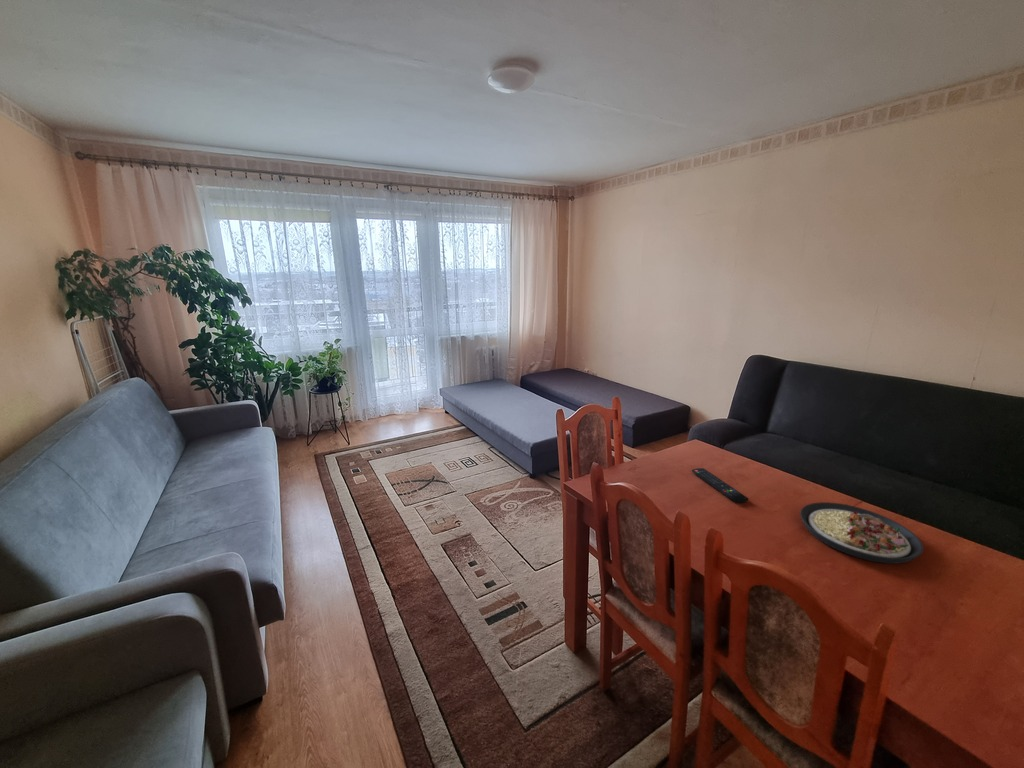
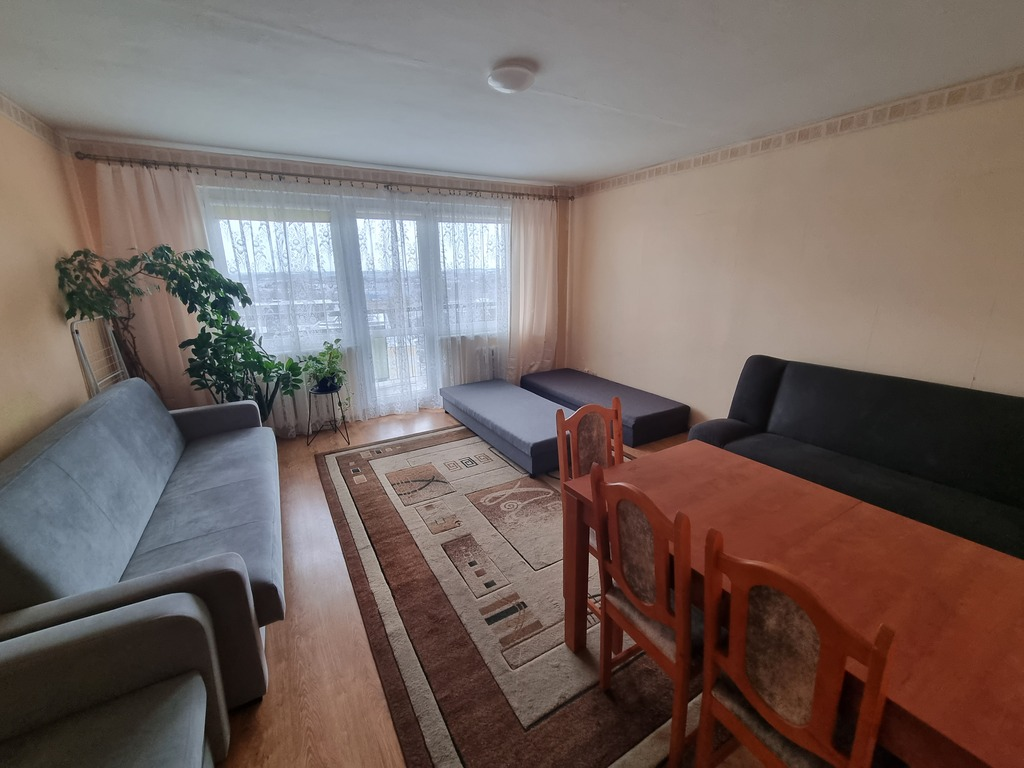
- remote control (717, 484)
- plate (857, 529)
